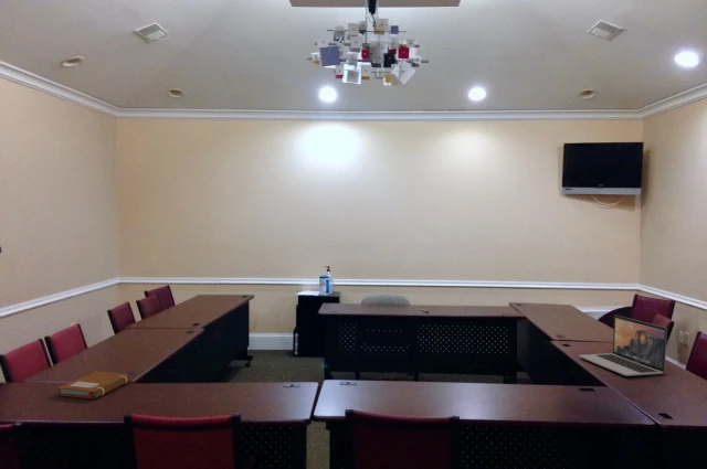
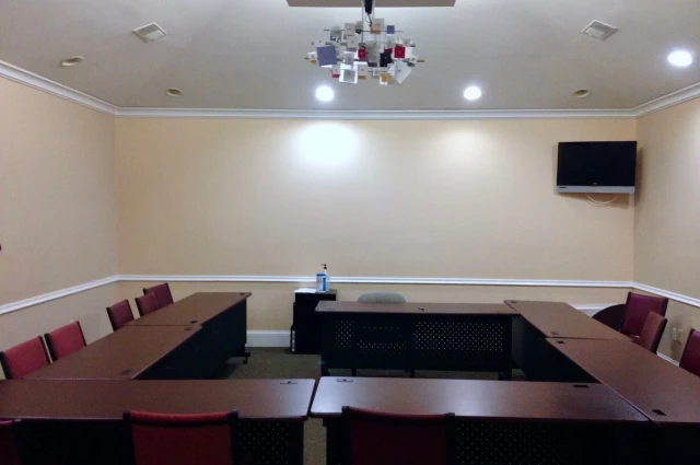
- notebook (95, 384)
- laptop (620, 343)
